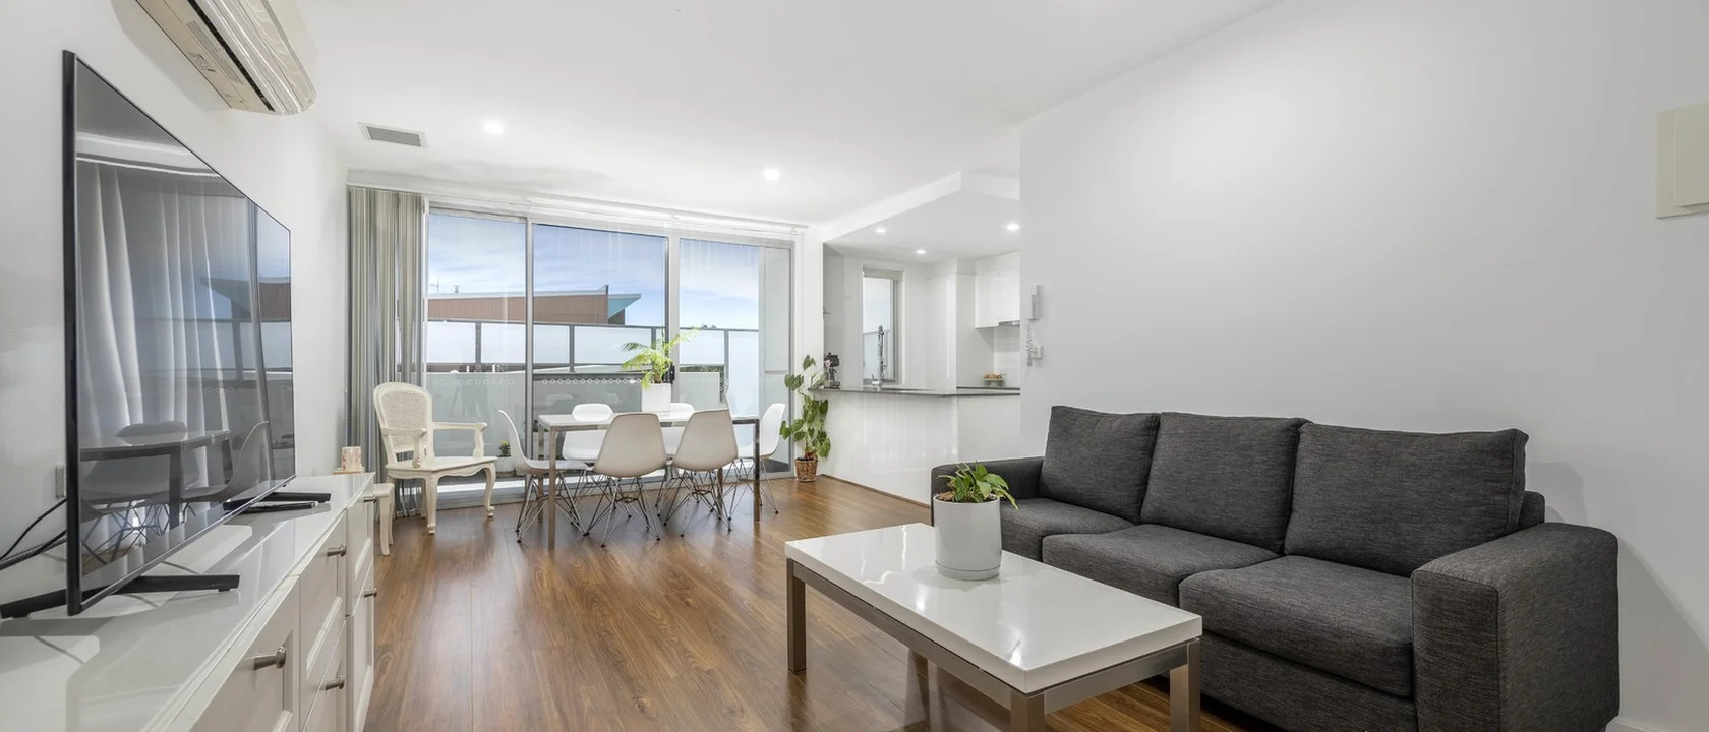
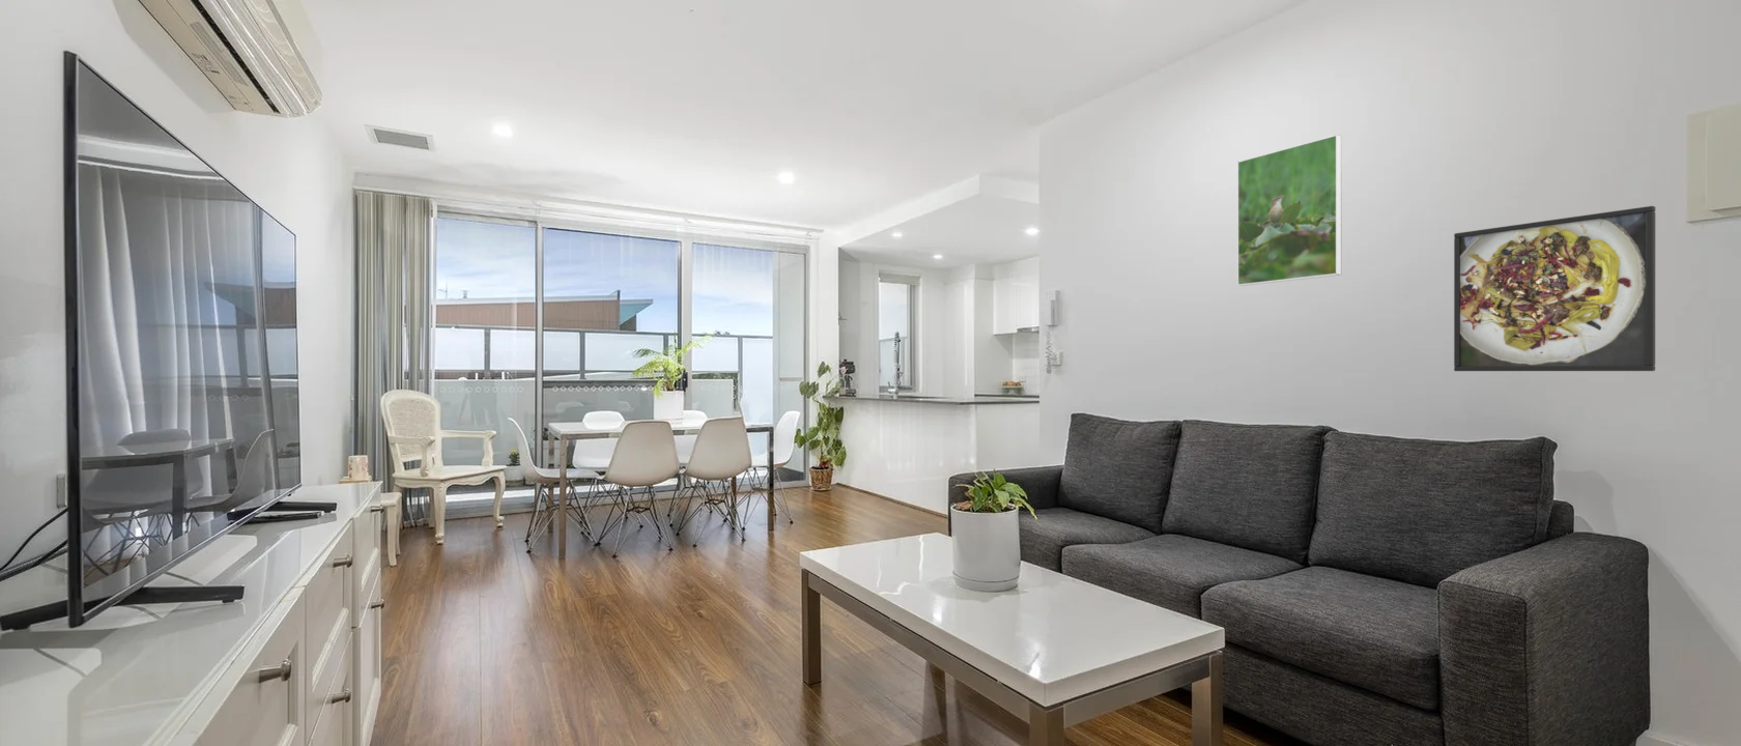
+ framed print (1286, 214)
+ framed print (1546, 295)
